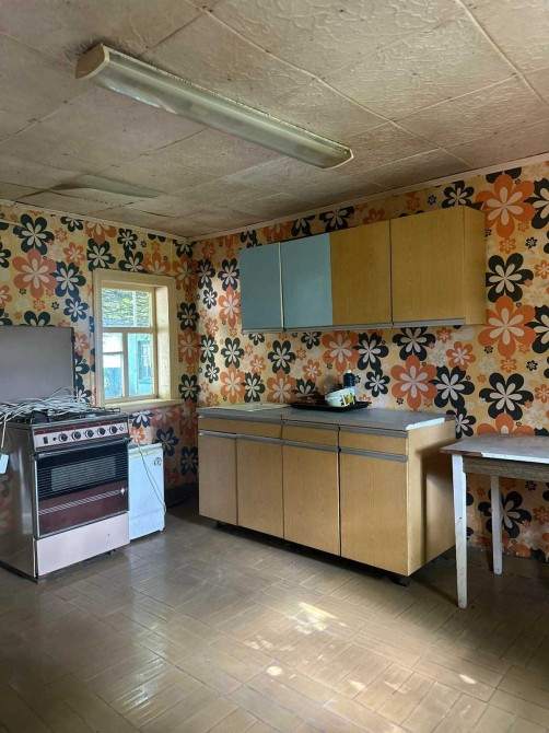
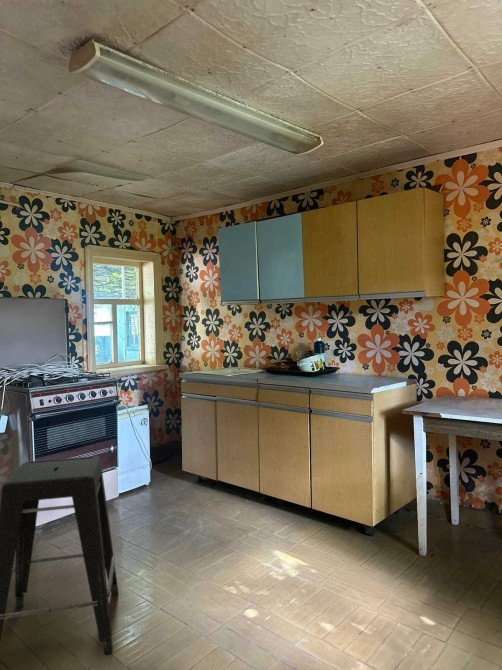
+ stool (58, 556)
